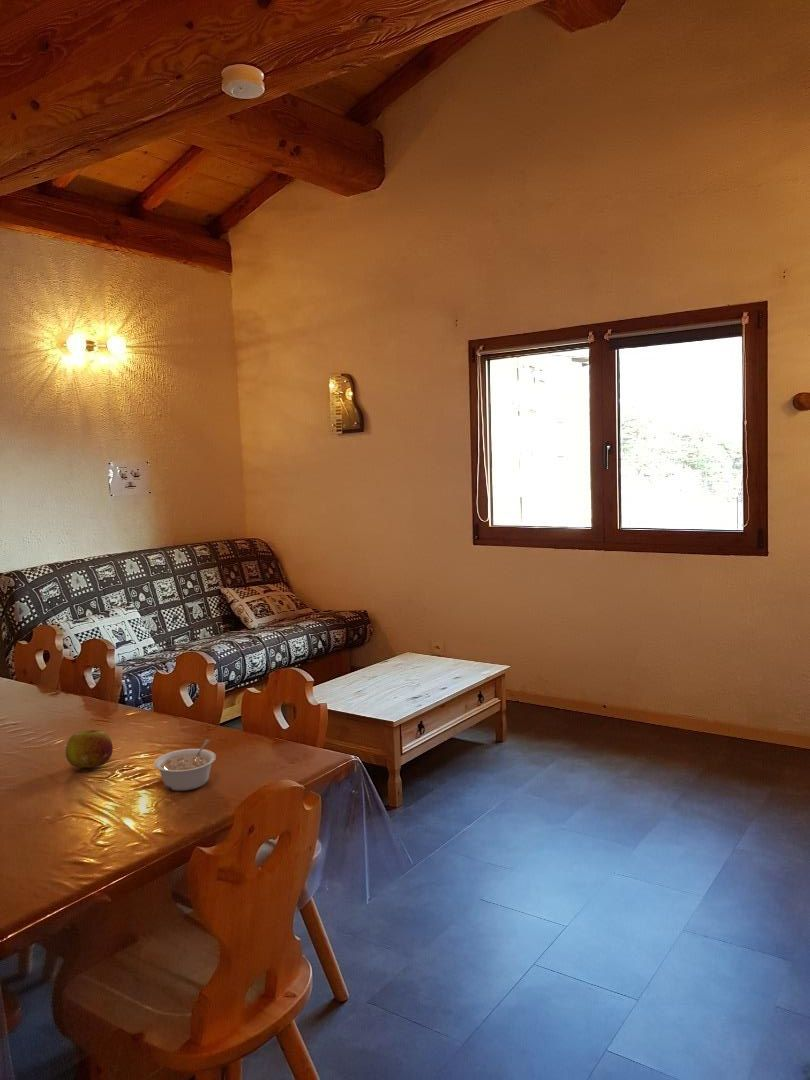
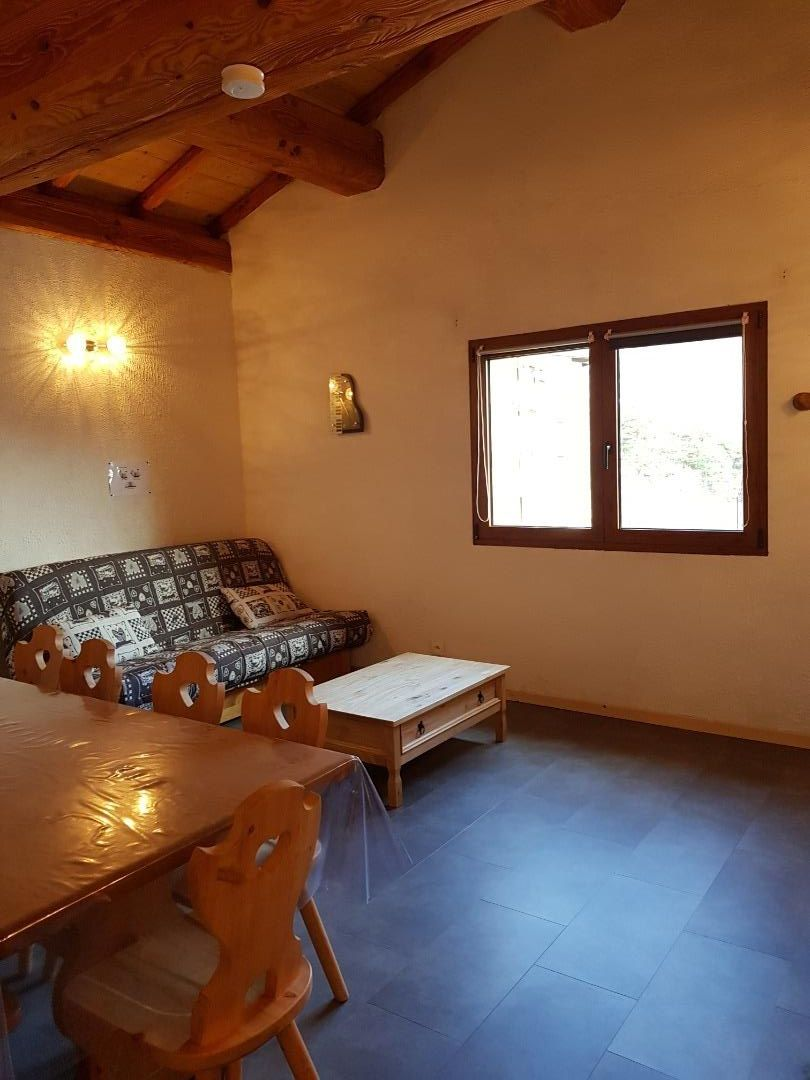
- legume (185, 767)
- fruit (89, 748)
